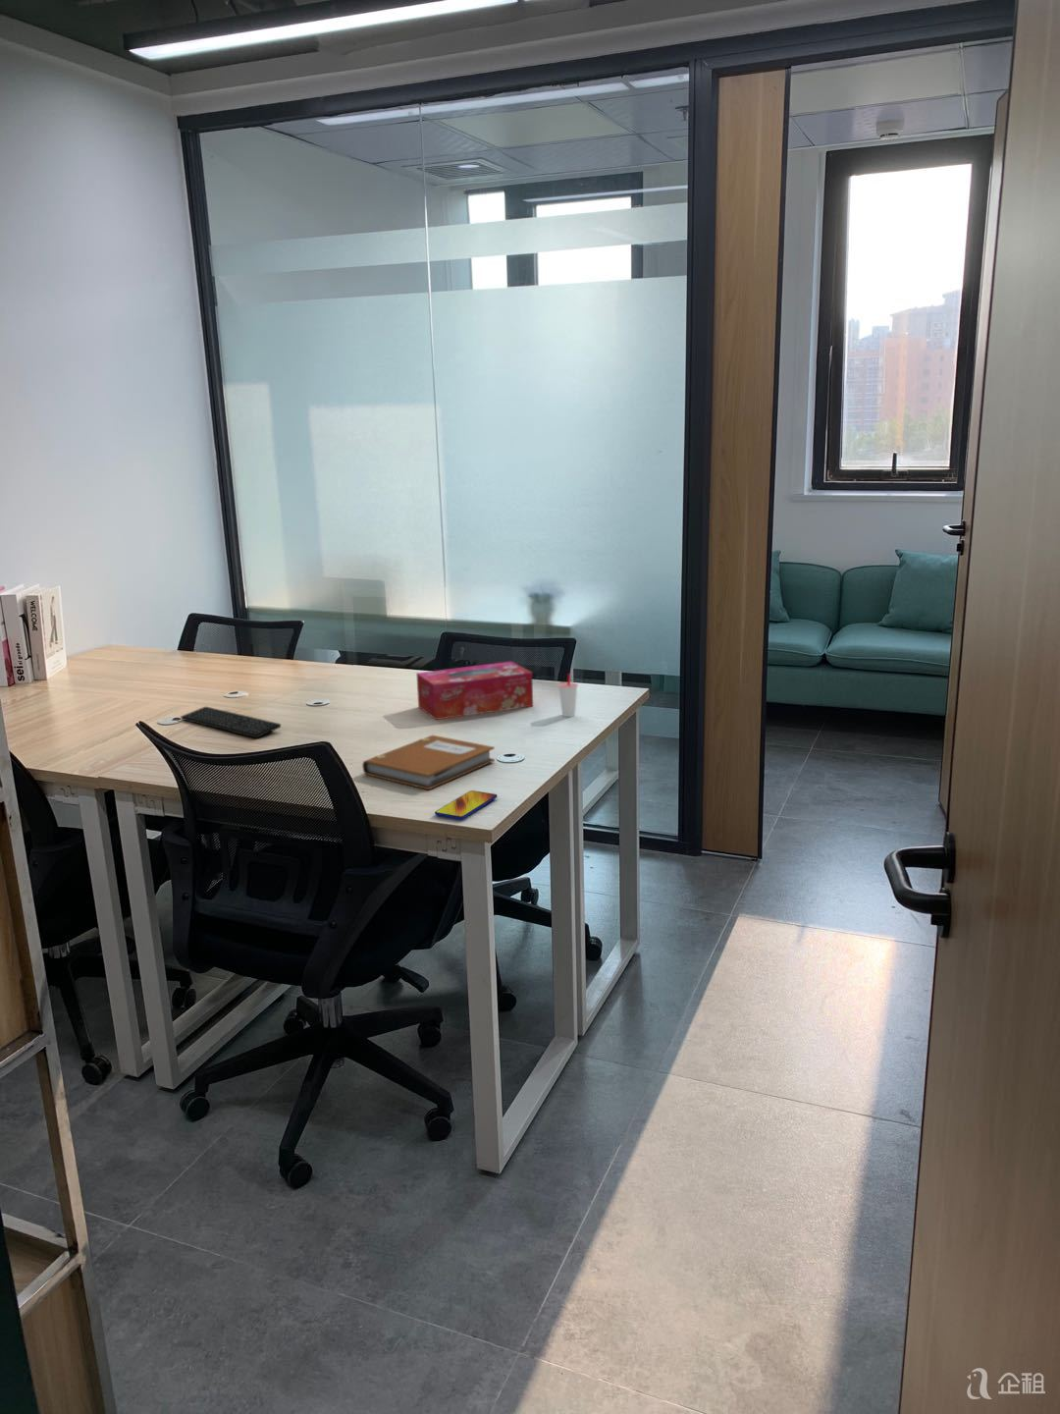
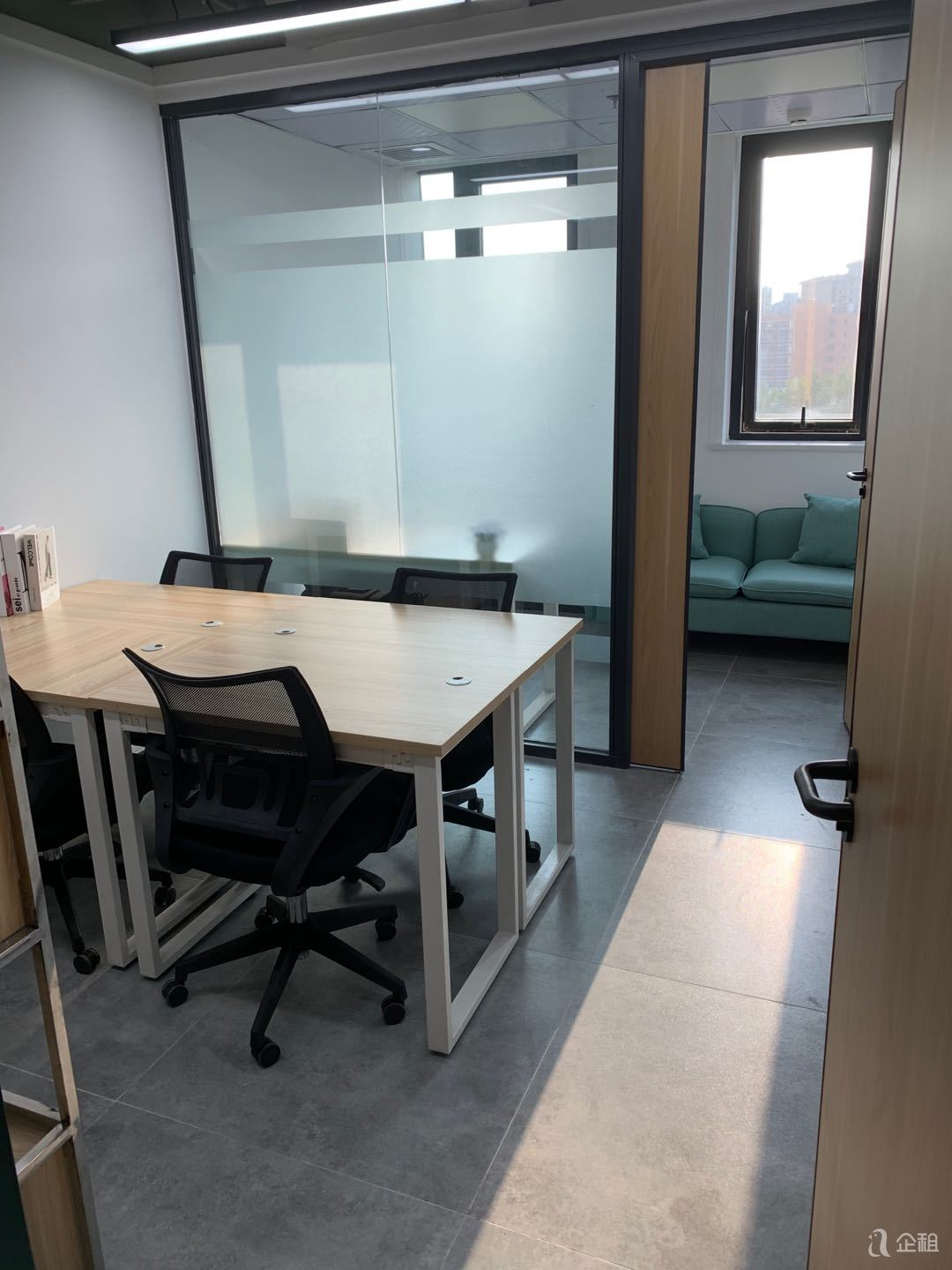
- smartphone (467, 804)
- tissue box (474, 689)
- cup (568, 695)
- keyboard (229, 720)
- notebook (431, 759)
